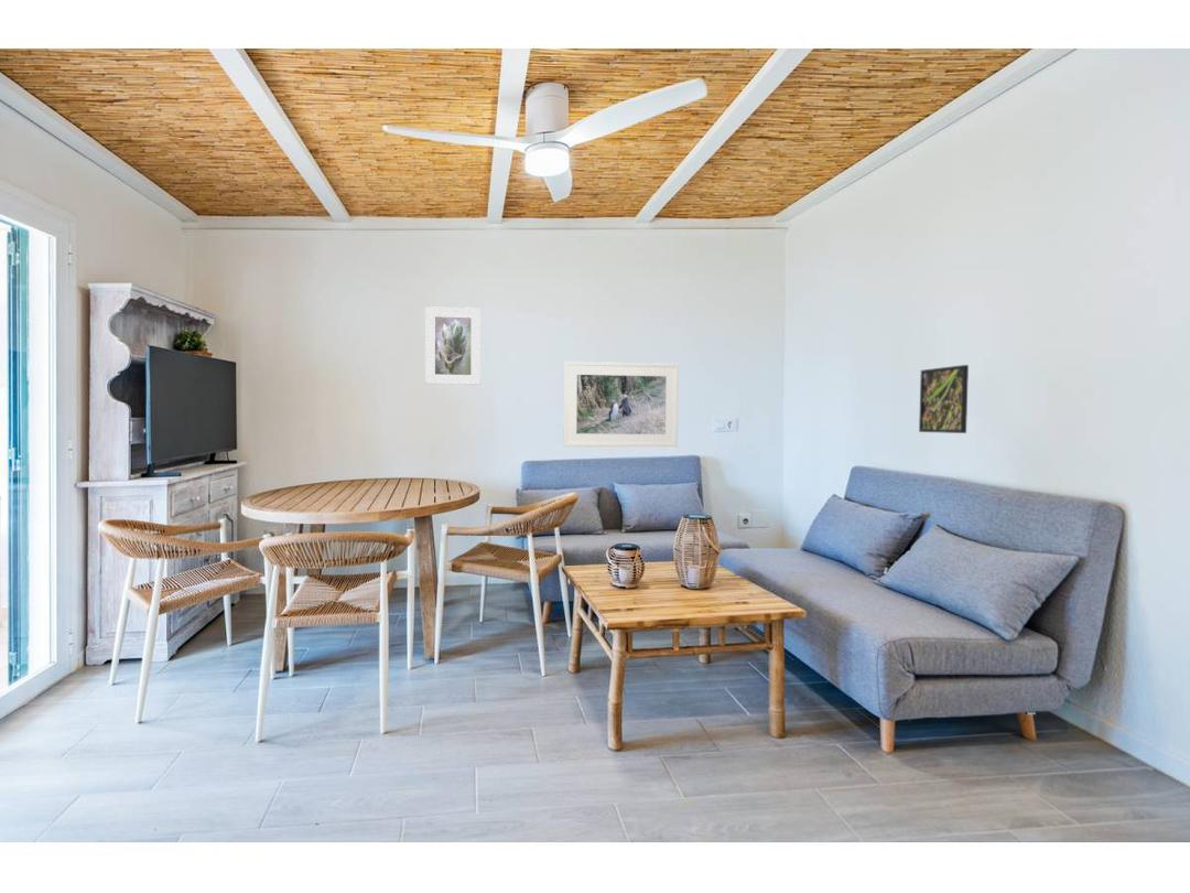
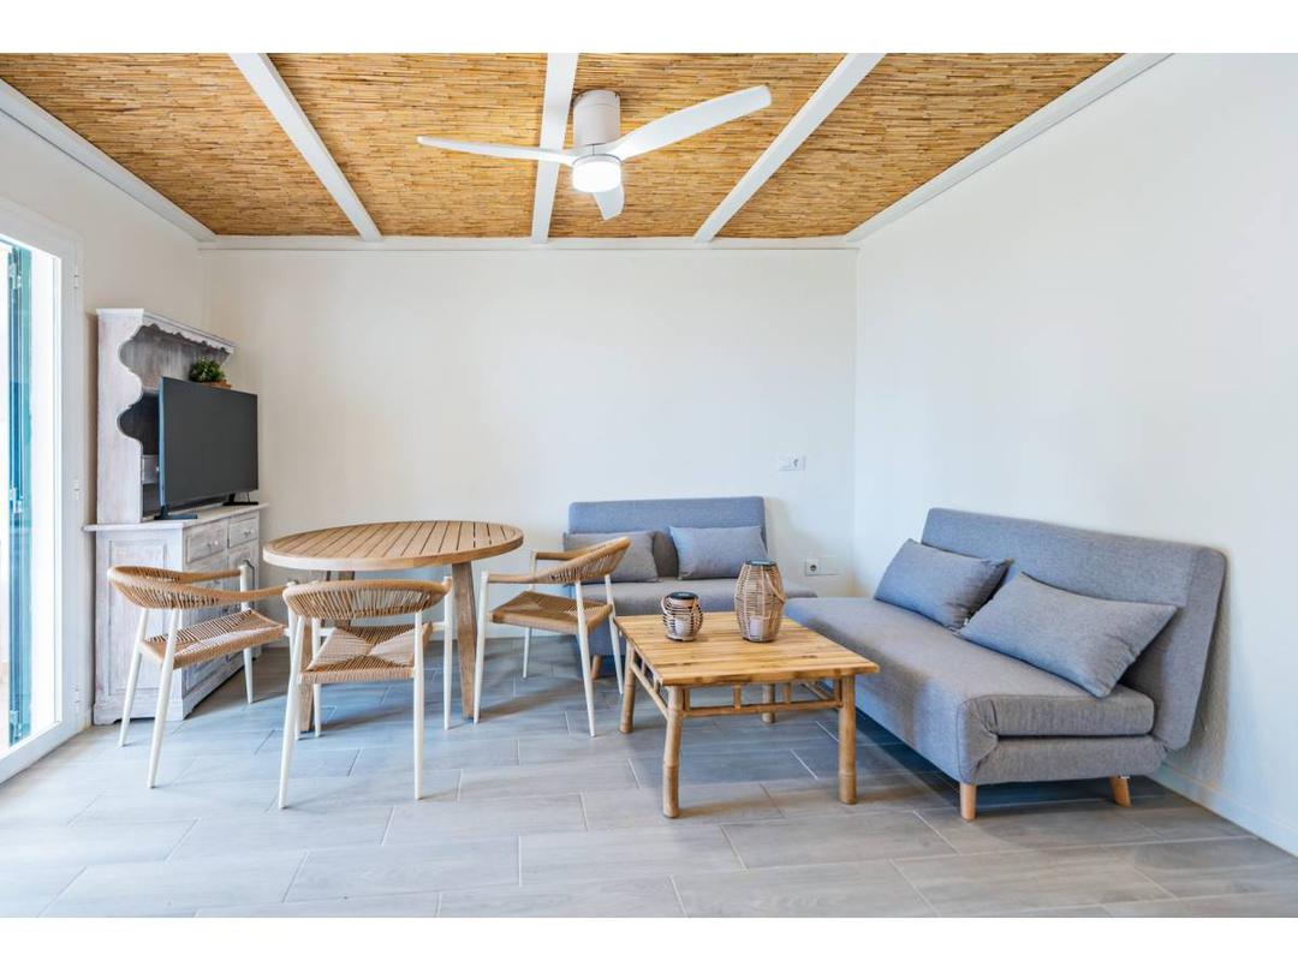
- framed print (621, 405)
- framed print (942, 400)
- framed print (453, 345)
